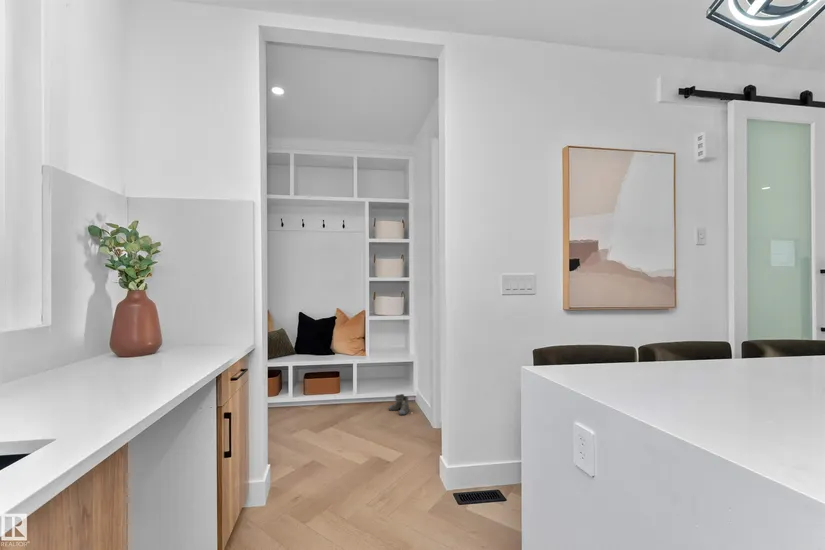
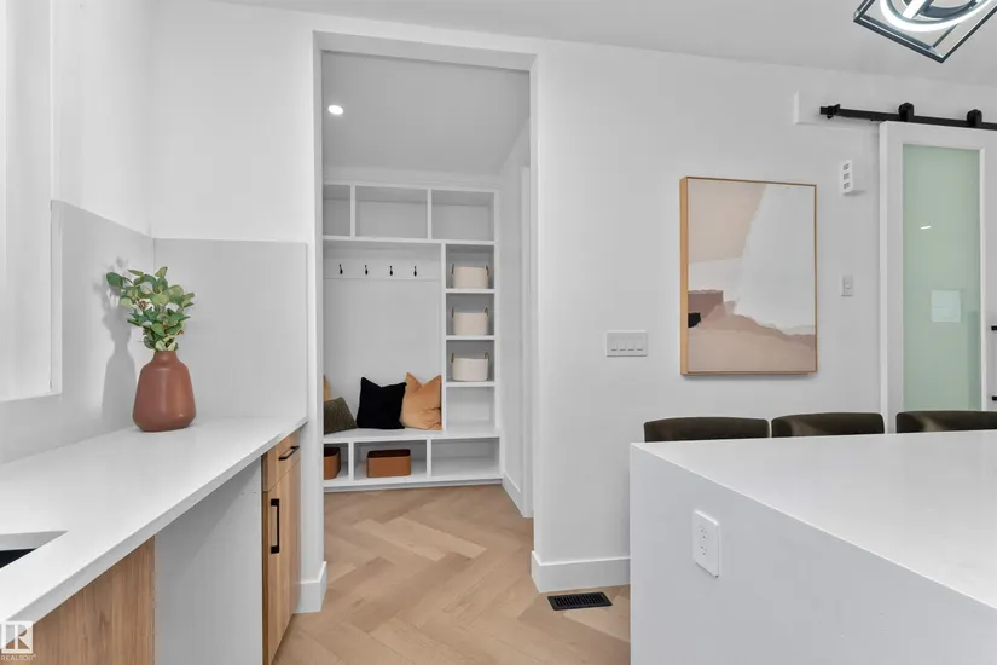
- boots (399, 403)
